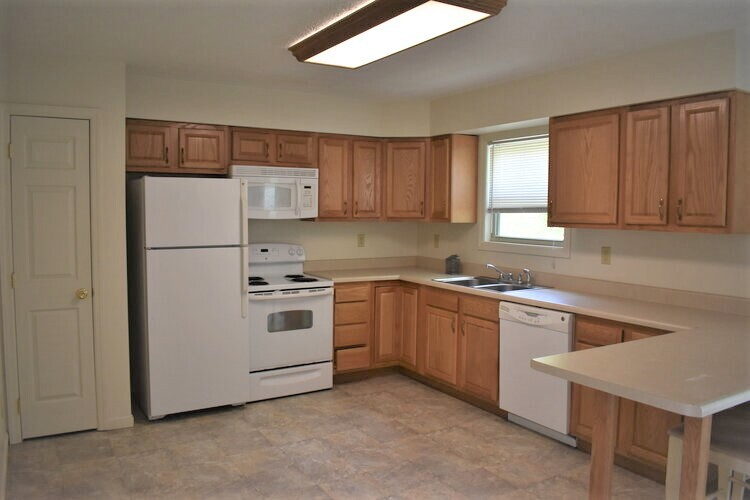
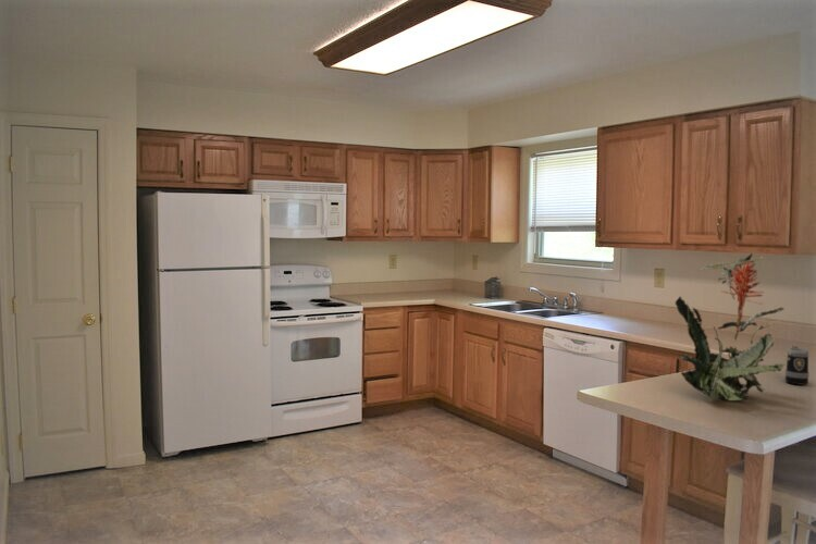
+ flower (727, 325)
+ mug (796, 364)
